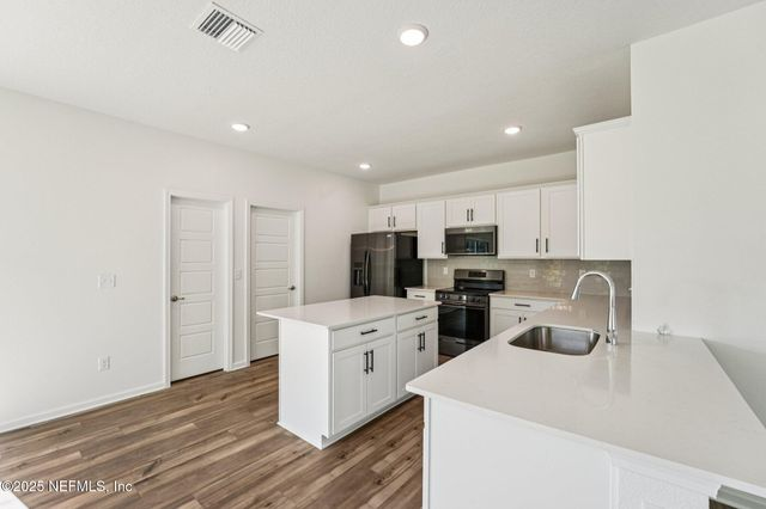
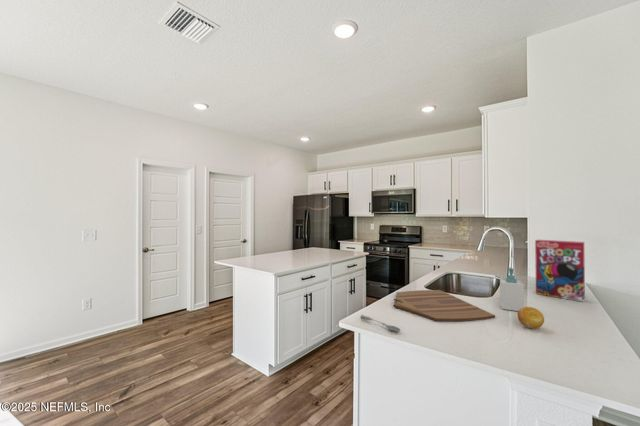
+ soap bottle (511, 288)
+ soupspoon (379, 322)
+ cutting board (429, 302)
+ fruit (530, 317)
+ cereal box (559, 268)
